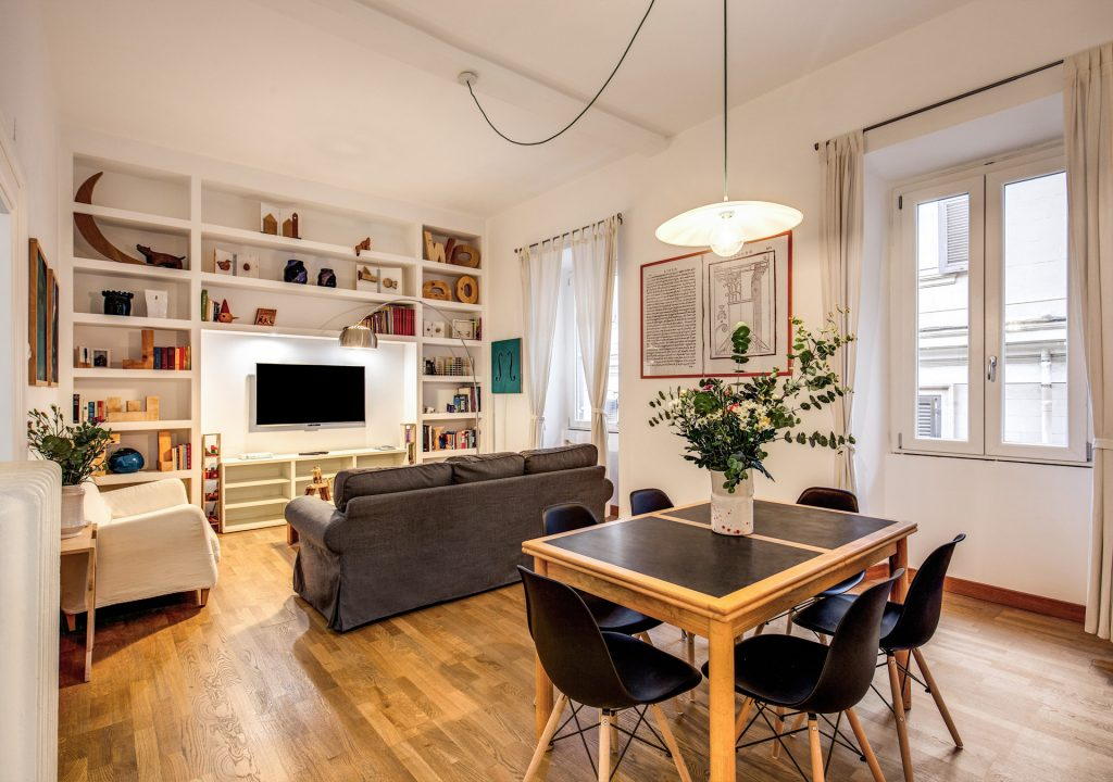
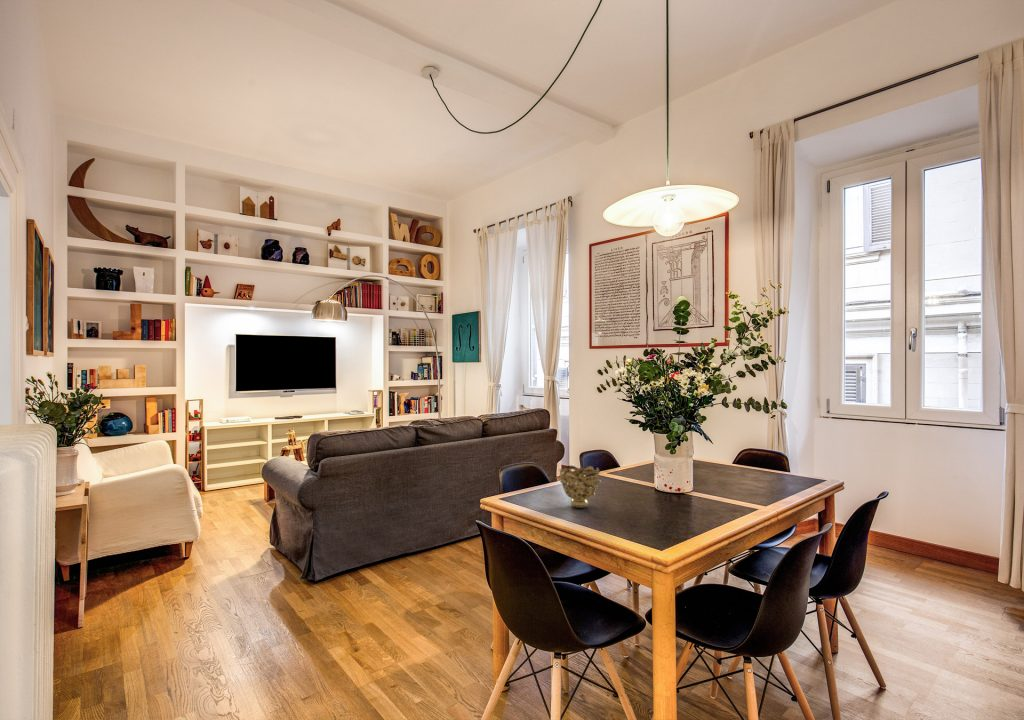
+ decorative bowl (579, 487)
